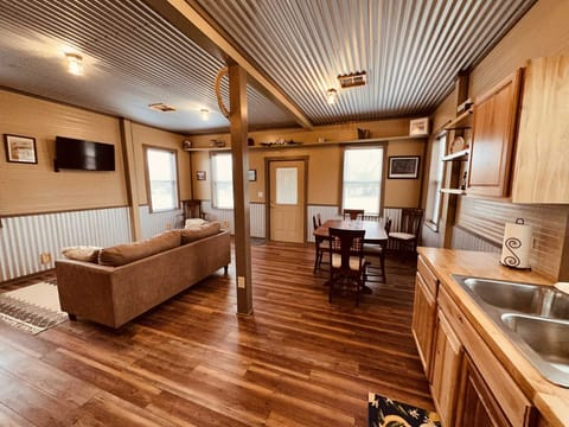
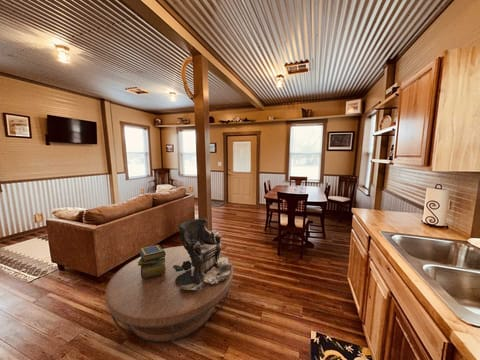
+ stack of books (152, 259)
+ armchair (203, 249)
+ coffee table (175, 288)
